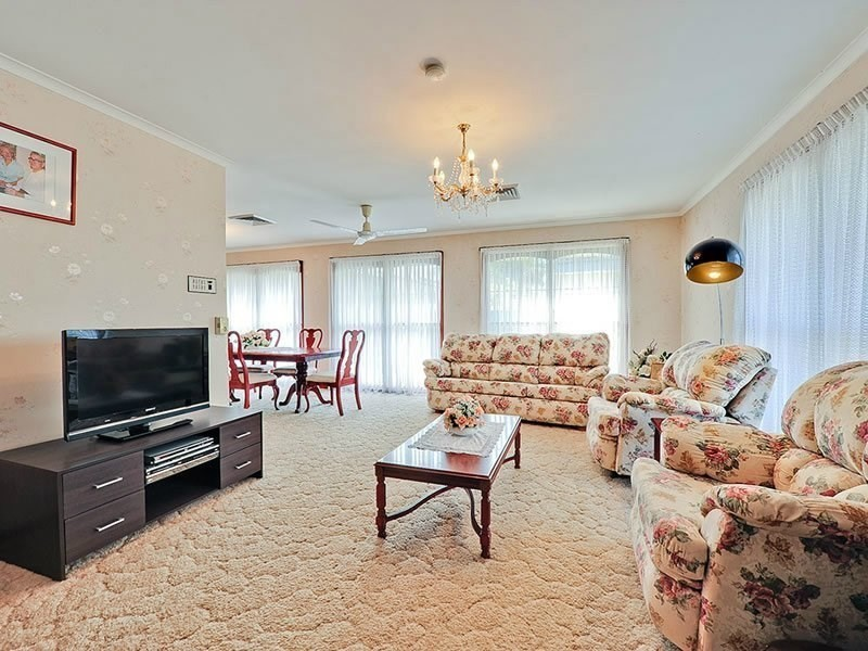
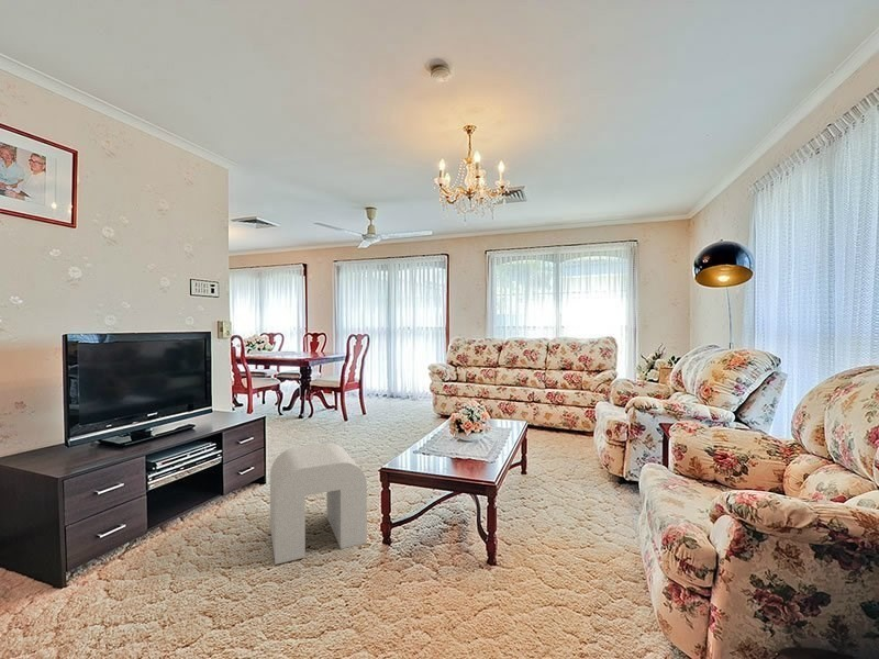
+ stool (316, 493)
